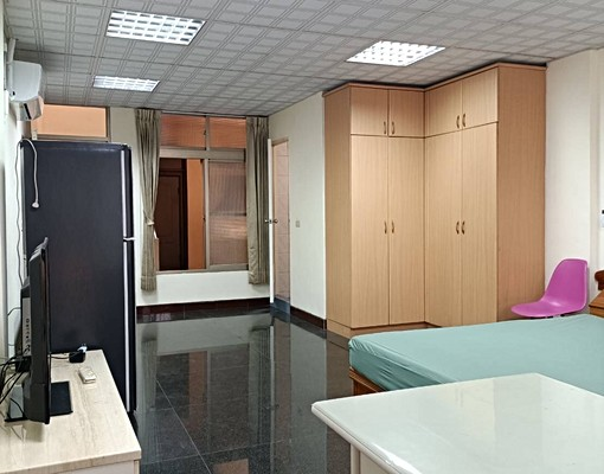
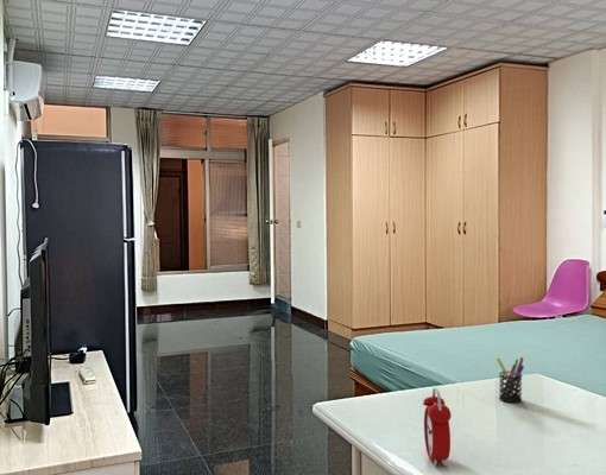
+ pen holder (512, 376)
+ alarm clock (436, 424)
